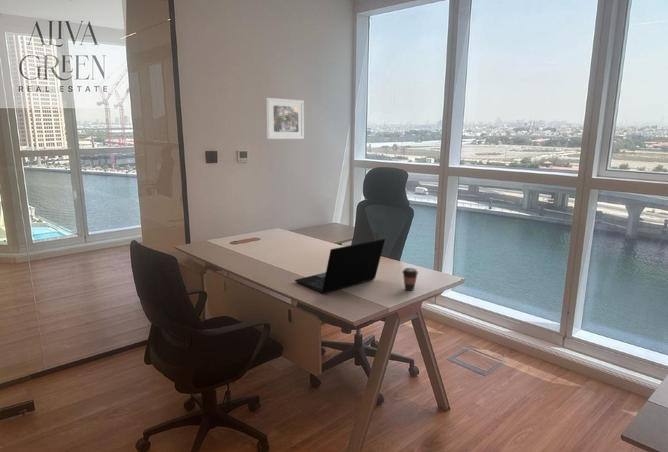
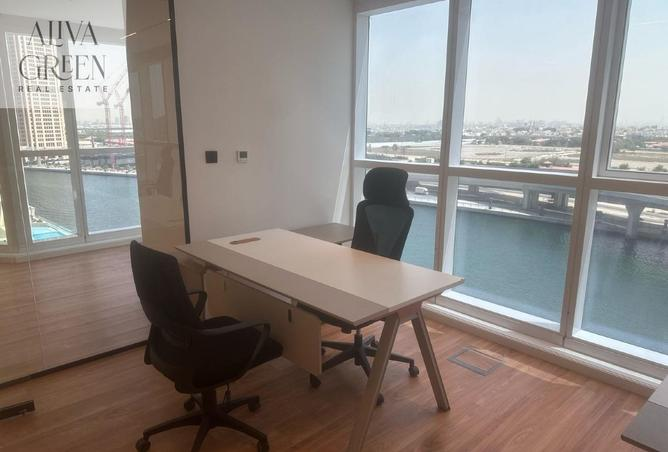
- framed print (285, 119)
- laptop (339, 260)
- coffee cup (409, 279)
